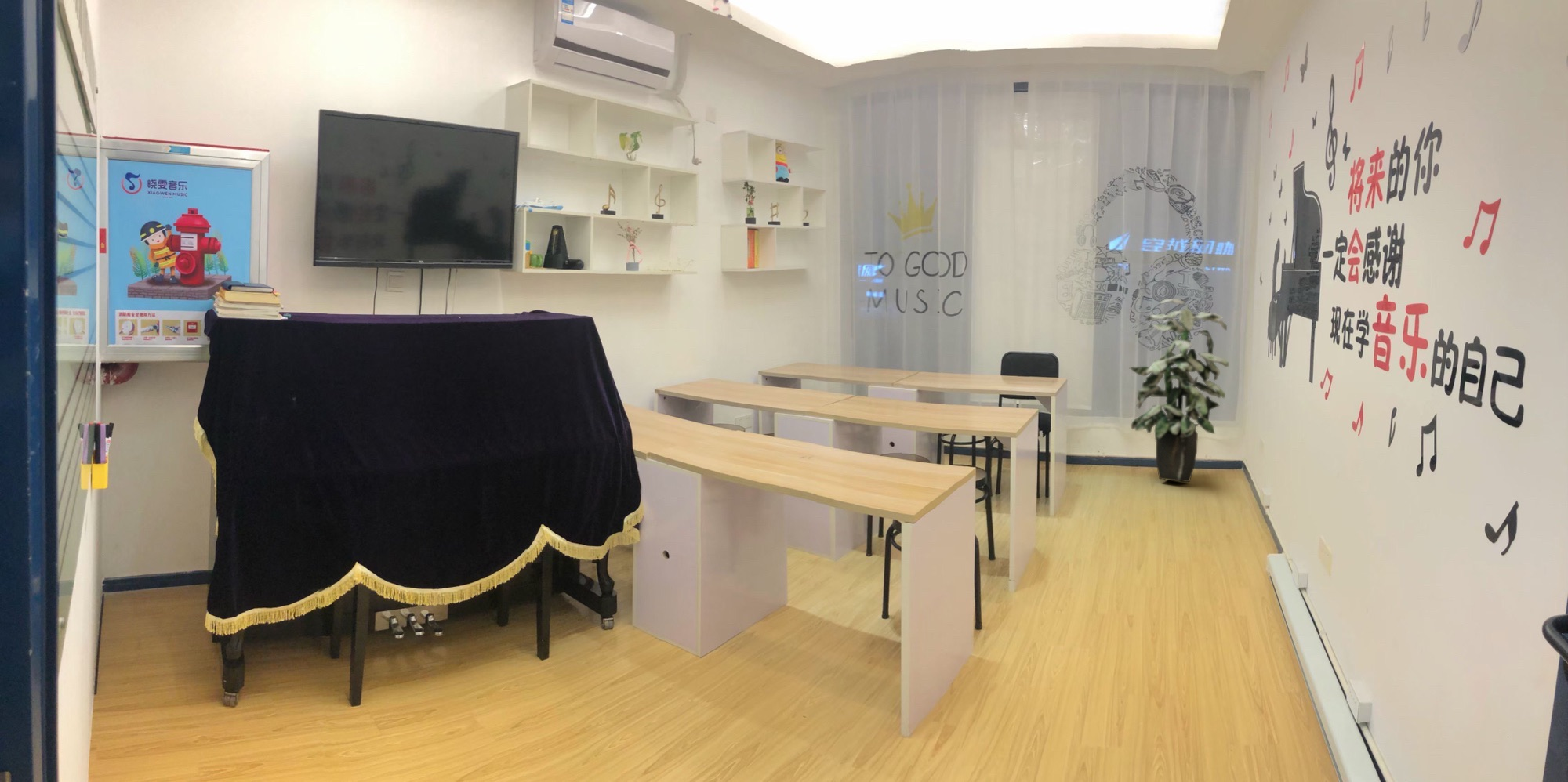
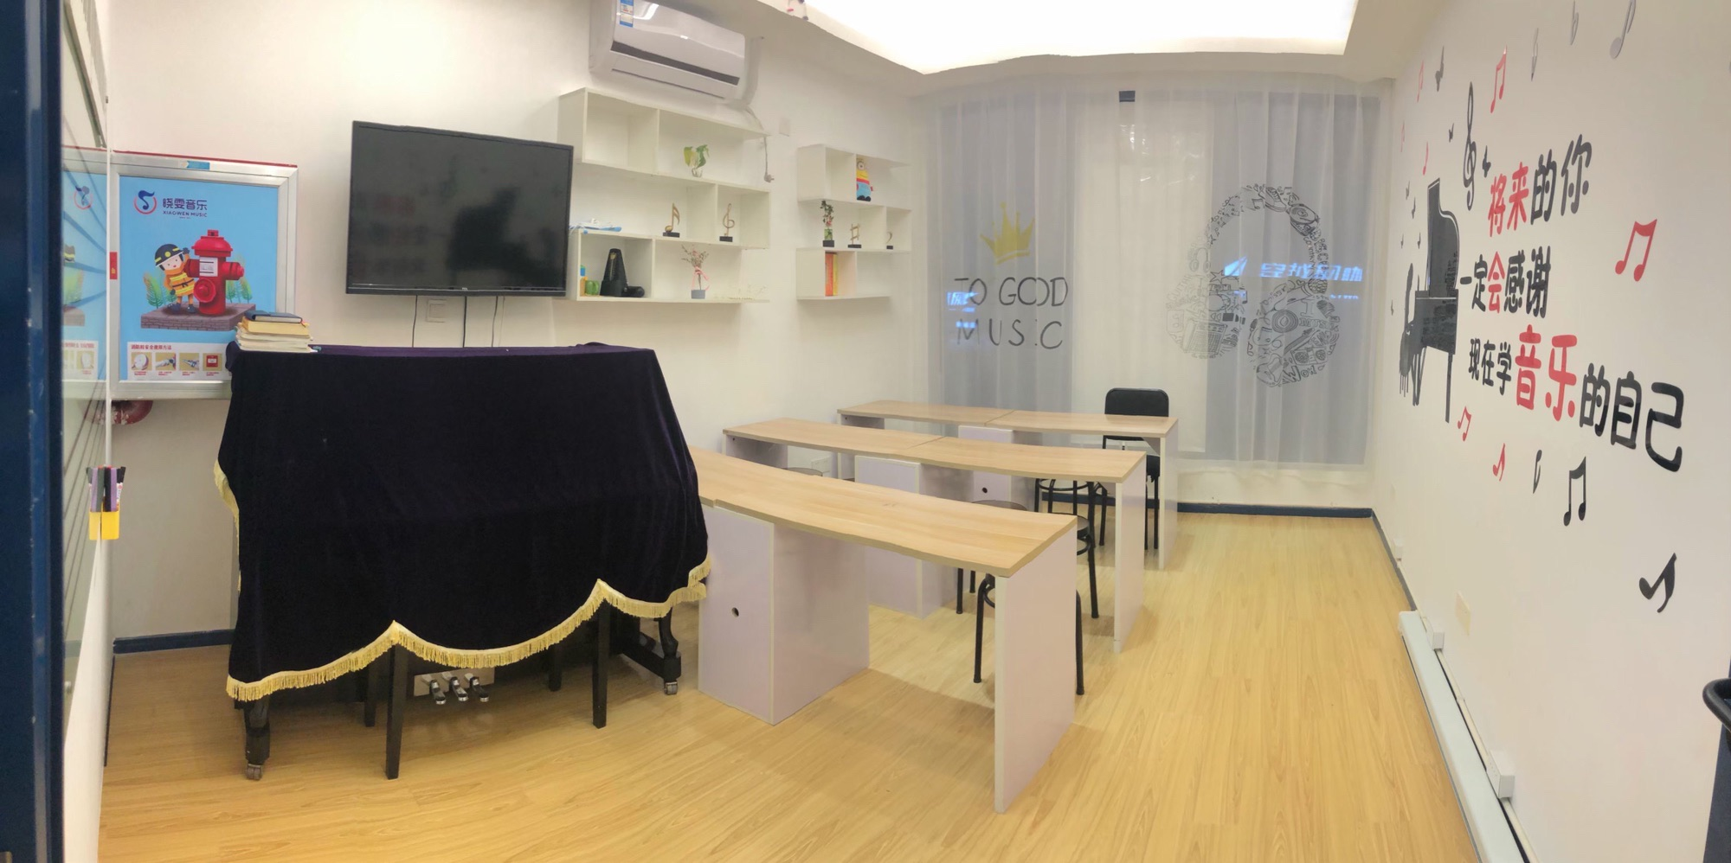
- indoor plant (1175, 390)
